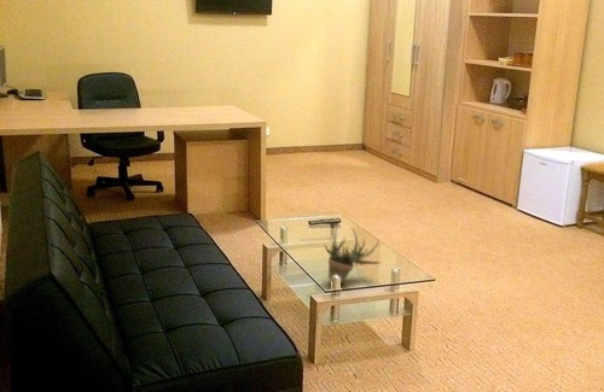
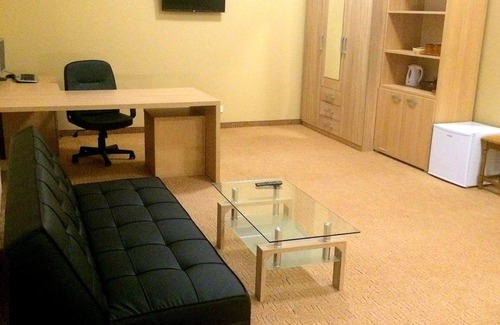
- succulent plant (352, 254)
